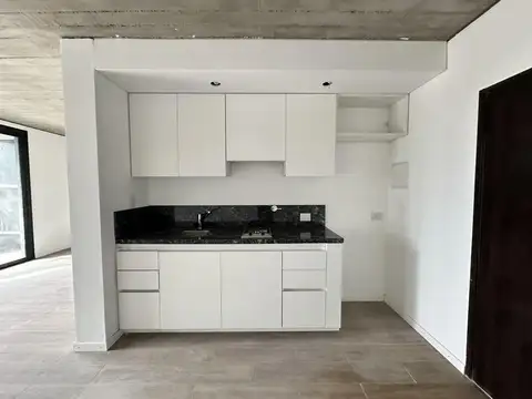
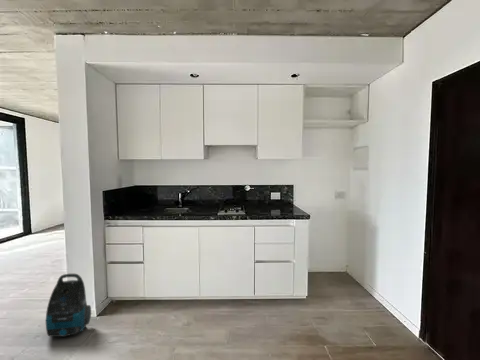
+ vacuum cleaner (66, 304)
